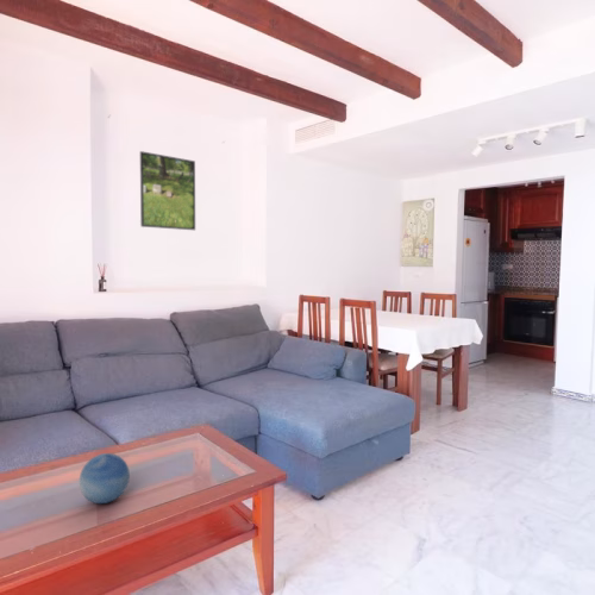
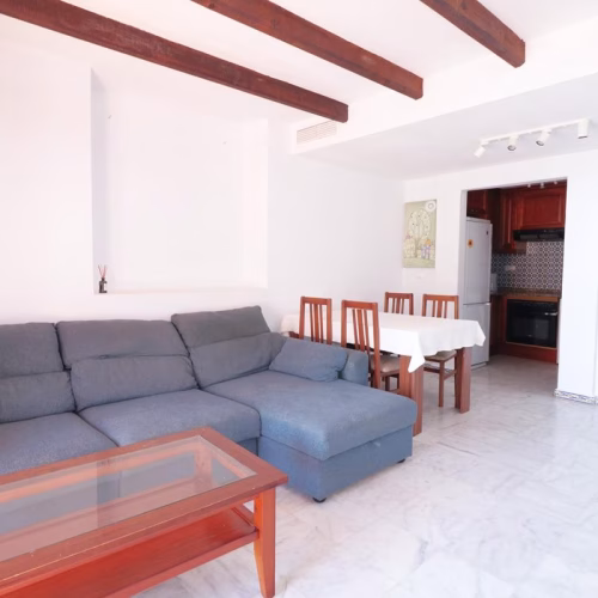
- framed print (169, 192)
- decorative ball (105, 477)
